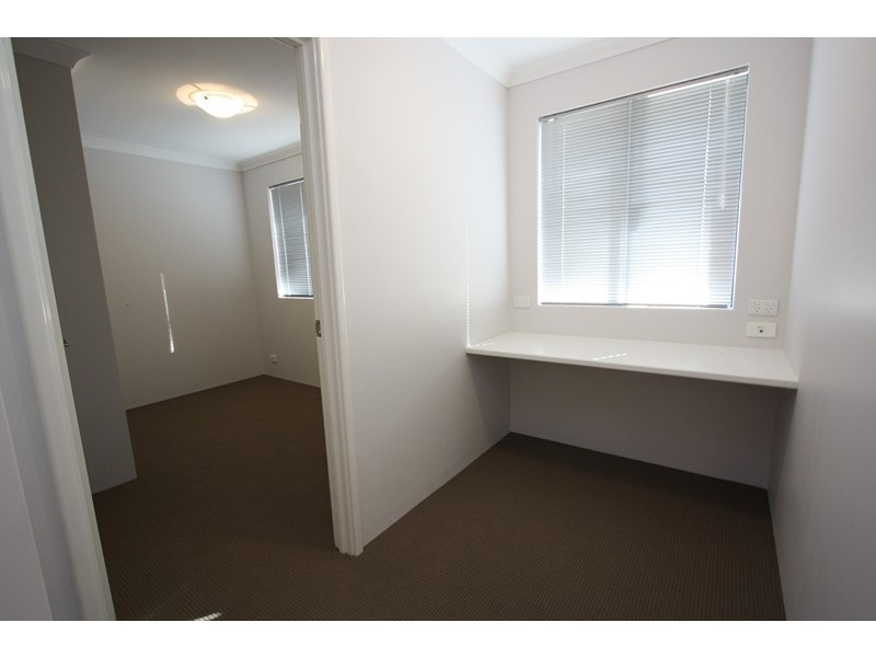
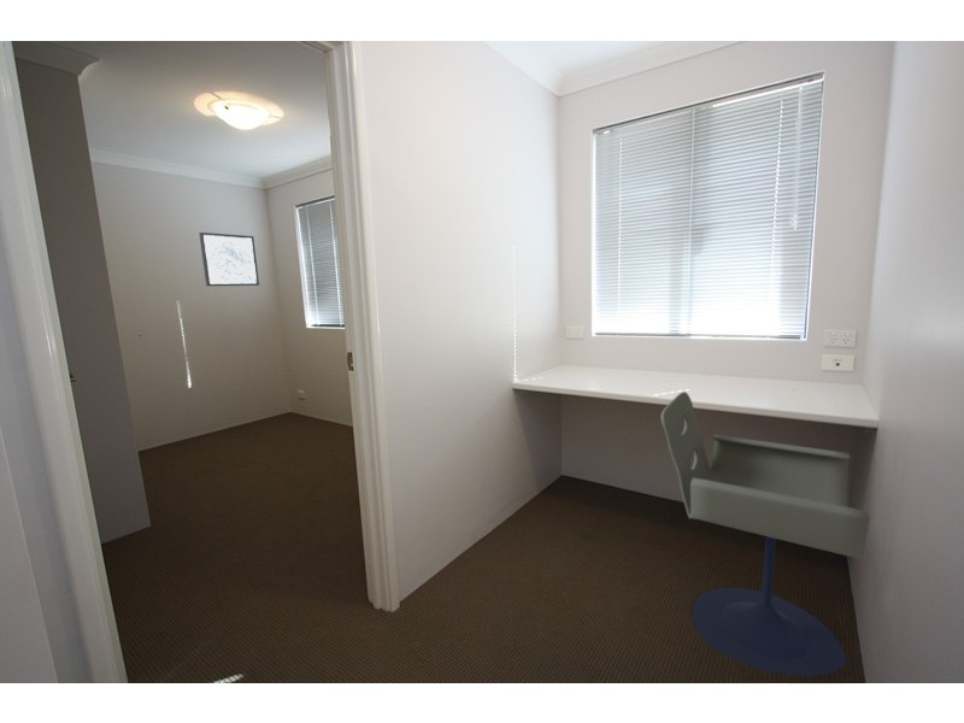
+ wall art (230, 260)
+ office chair (753, 521)
